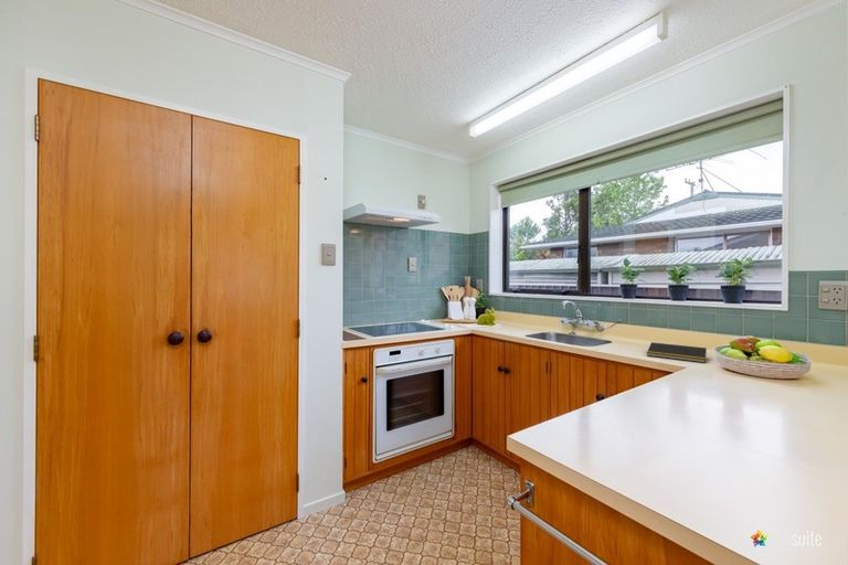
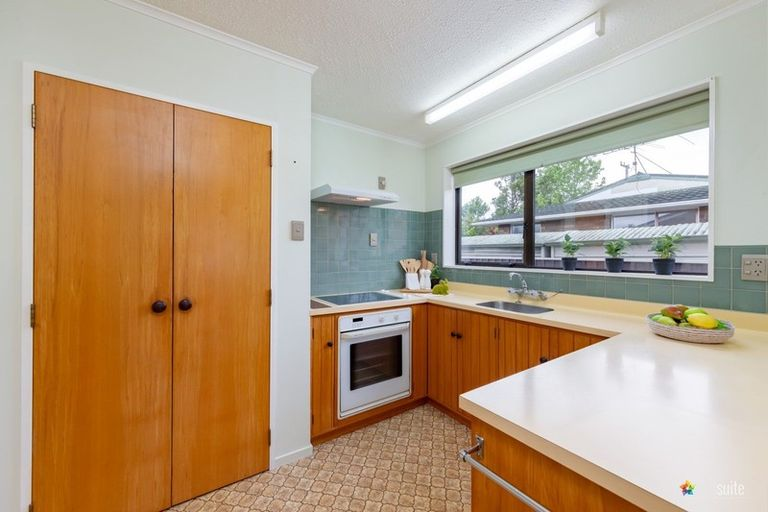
- notepad (676, 351)
